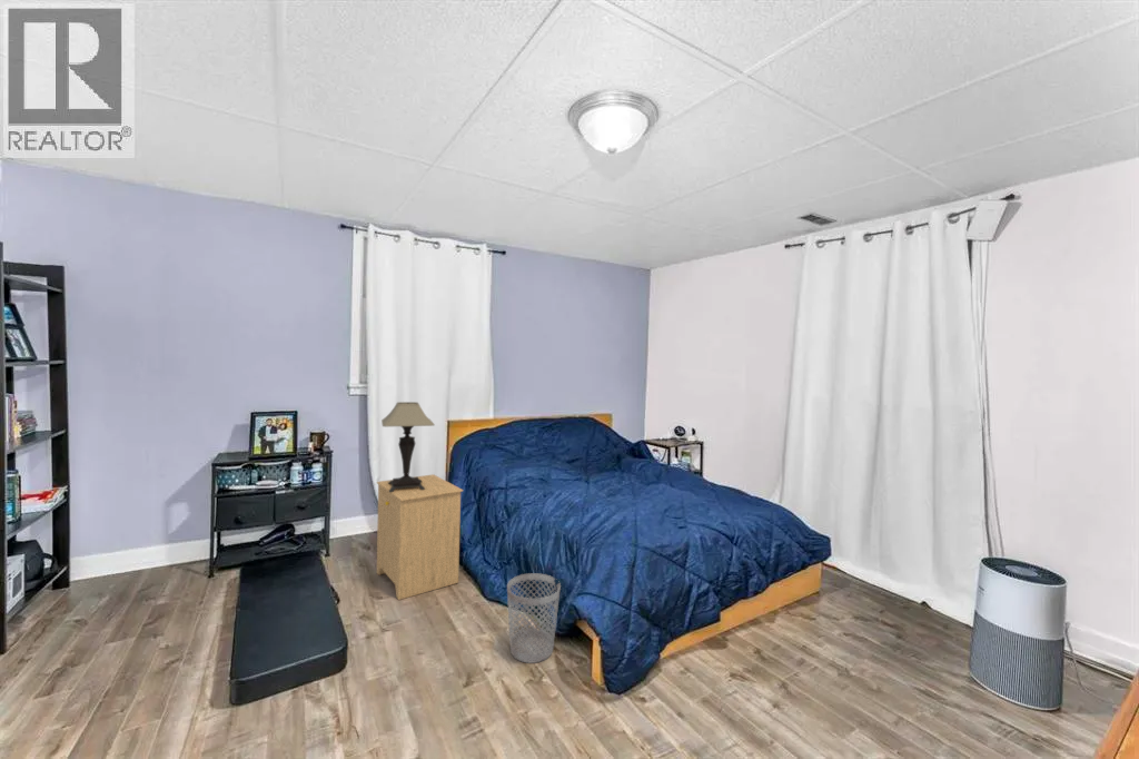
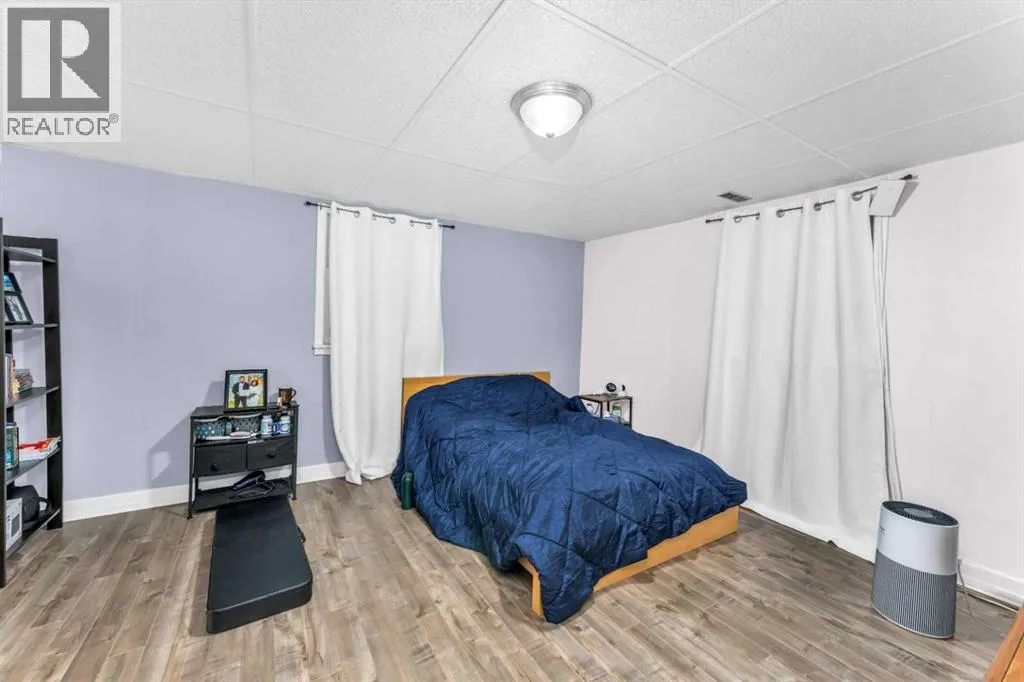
- wastebasket (531, 617)
- side table (417, 532)
- table lamp (406, 444)
